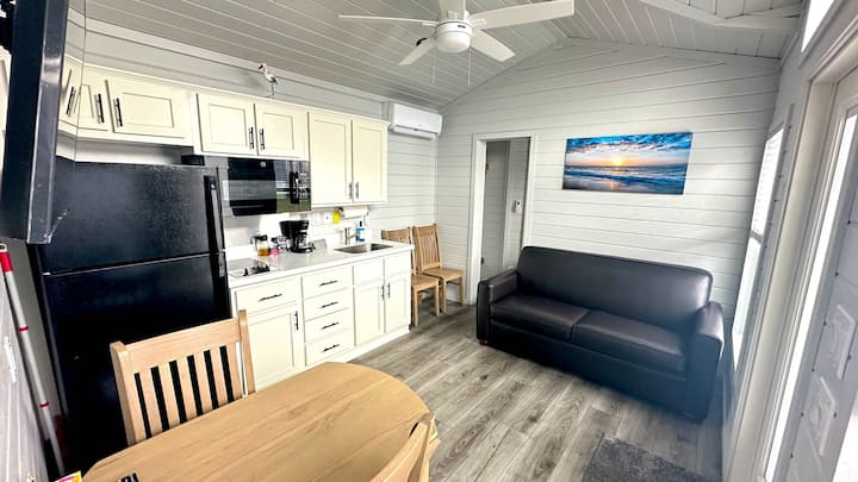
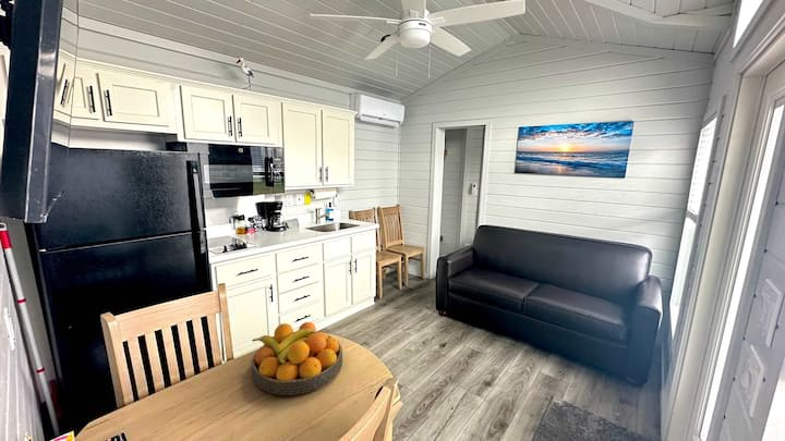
+ fruit bowl (299, 347)
